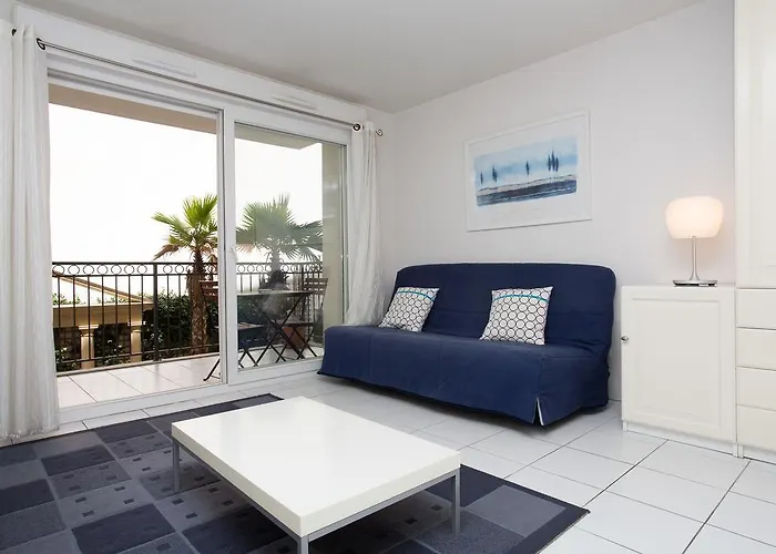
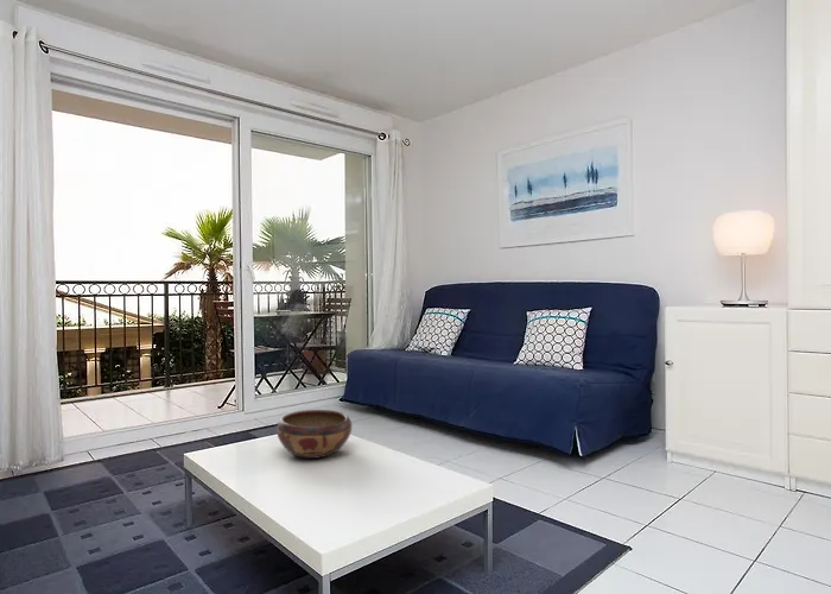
+ decorative bowl (315, 434)
